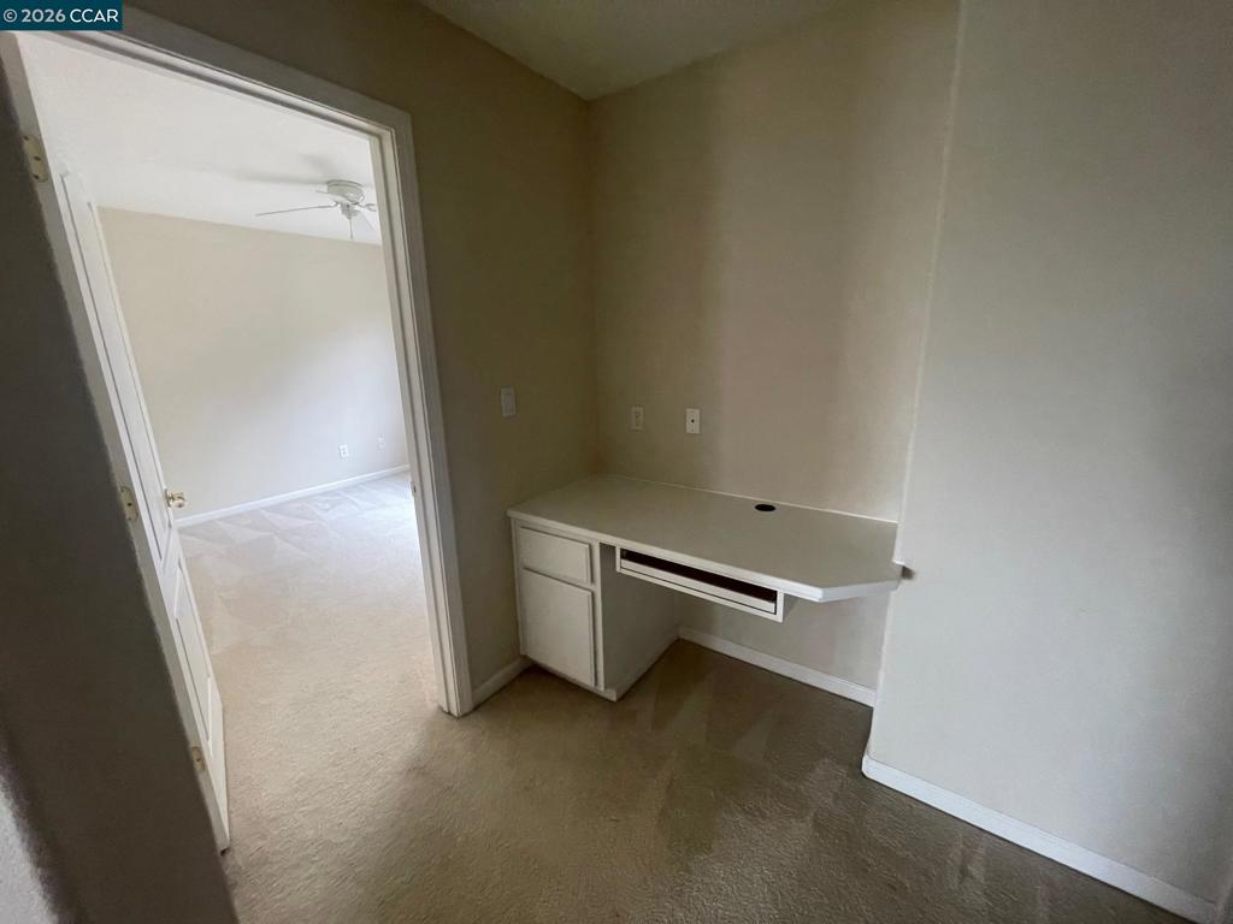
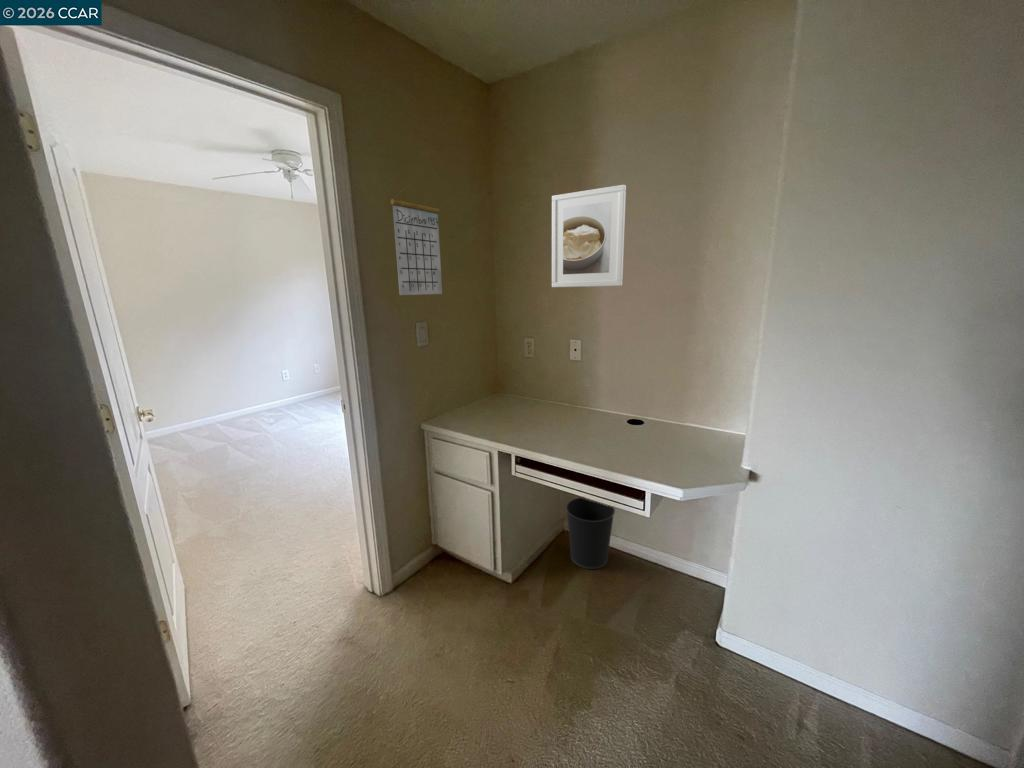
+ calendar (418, 239)
+ wastebasket (589, 533)
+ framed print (586, 239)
